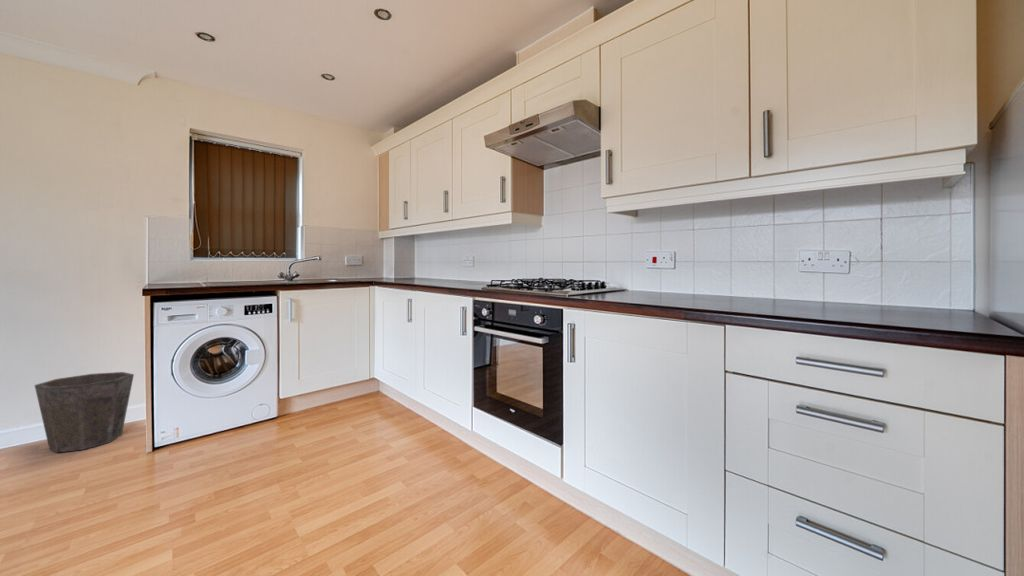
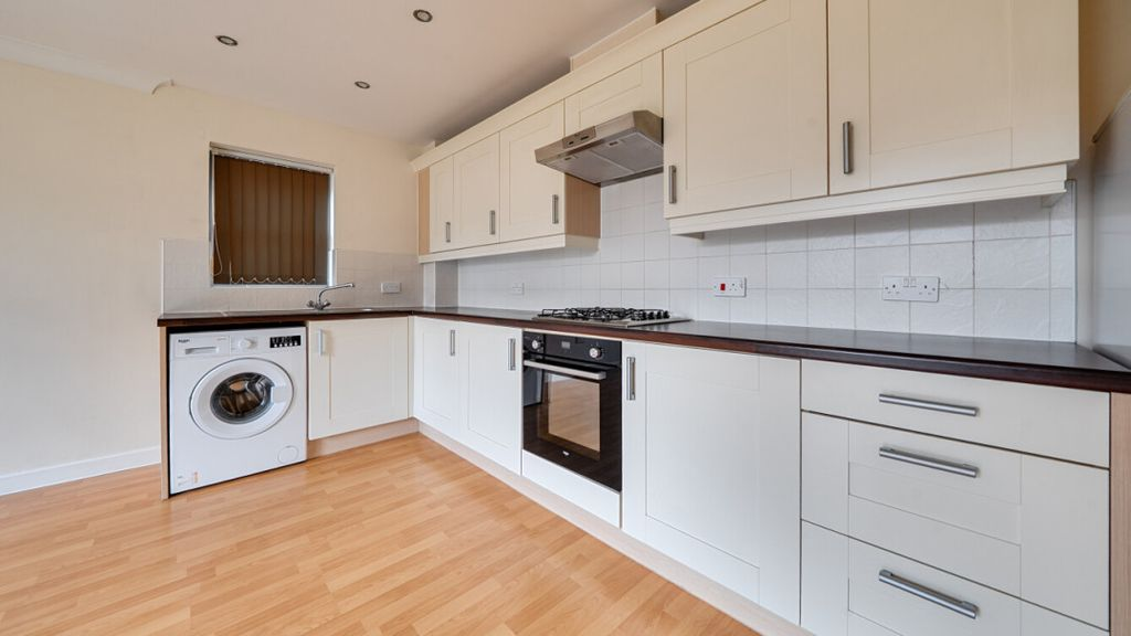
- waste bin (87, 410)
